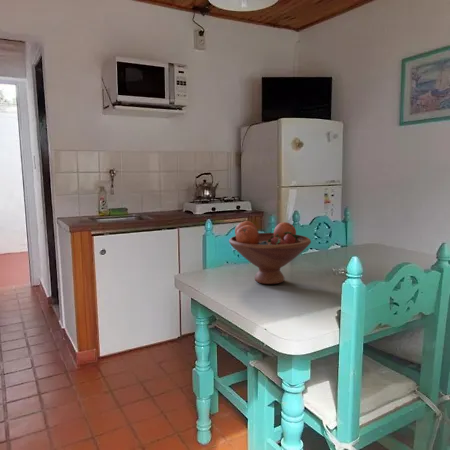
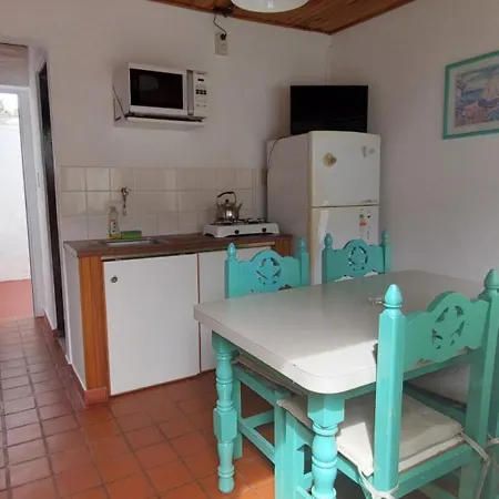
- fruit bowl (269, 251)
